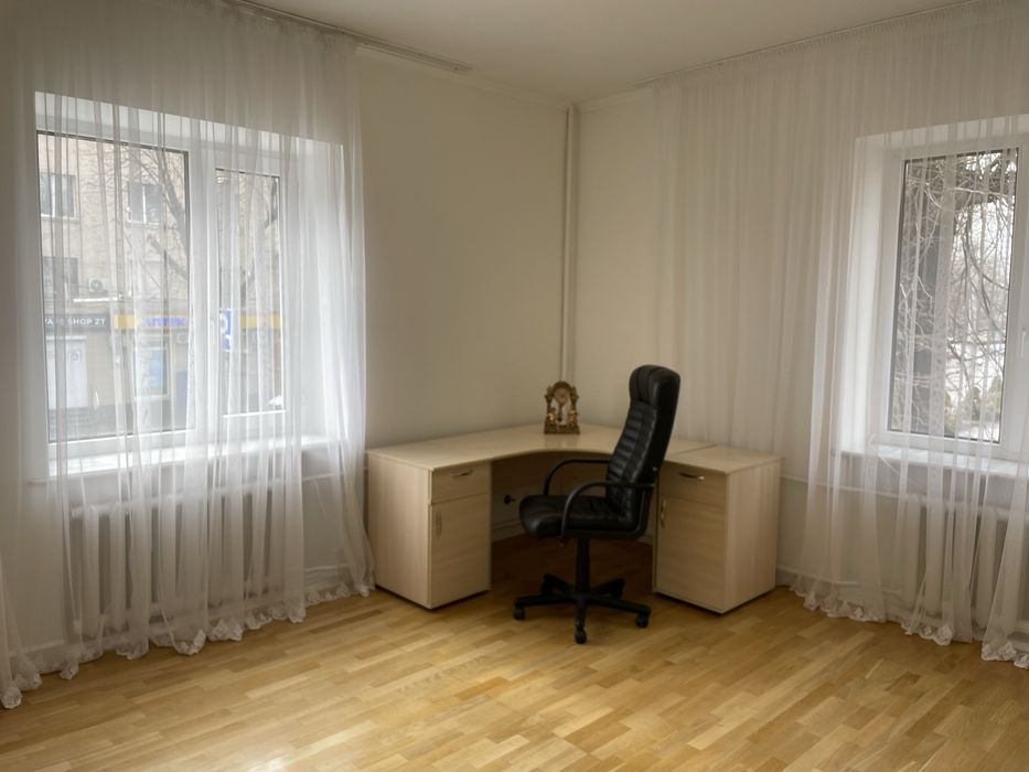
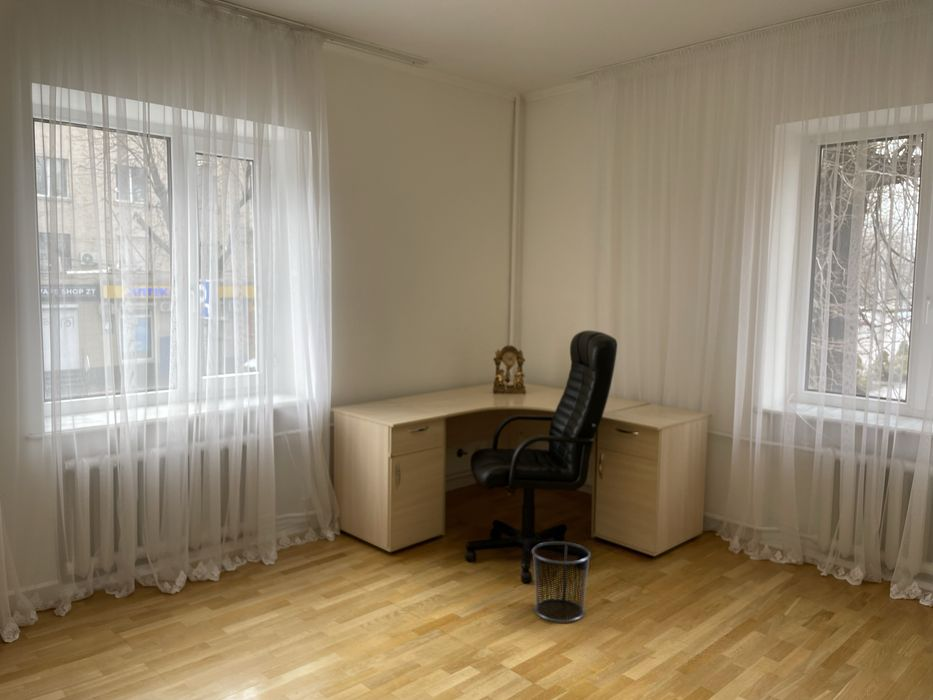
+ waste bin (560, 581)
